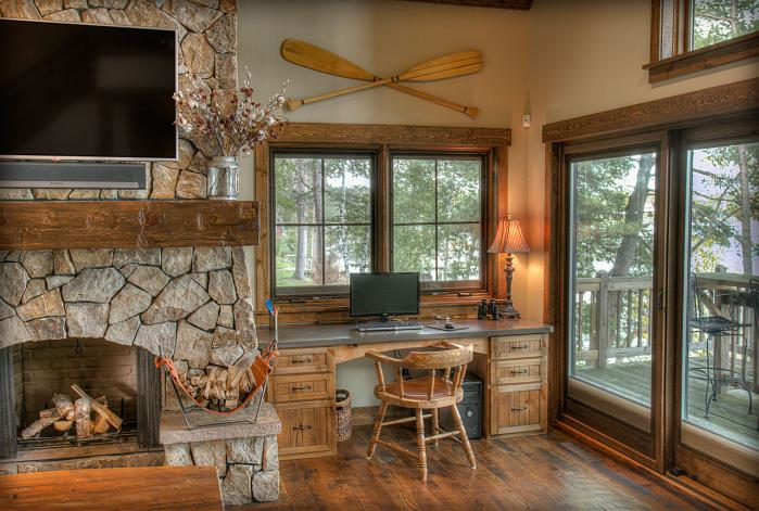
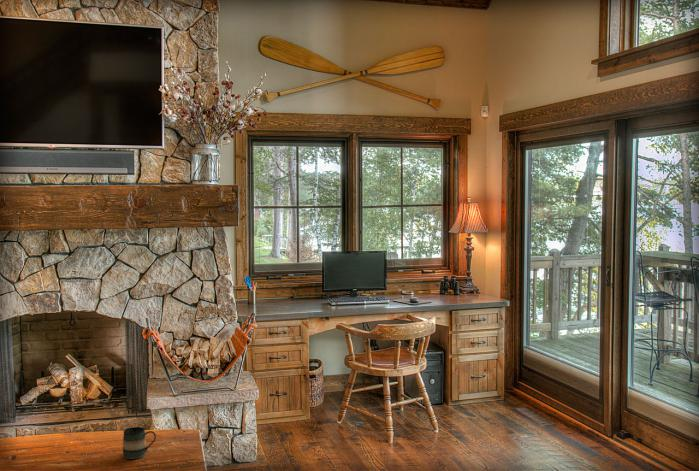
+ mug (139, 442)
